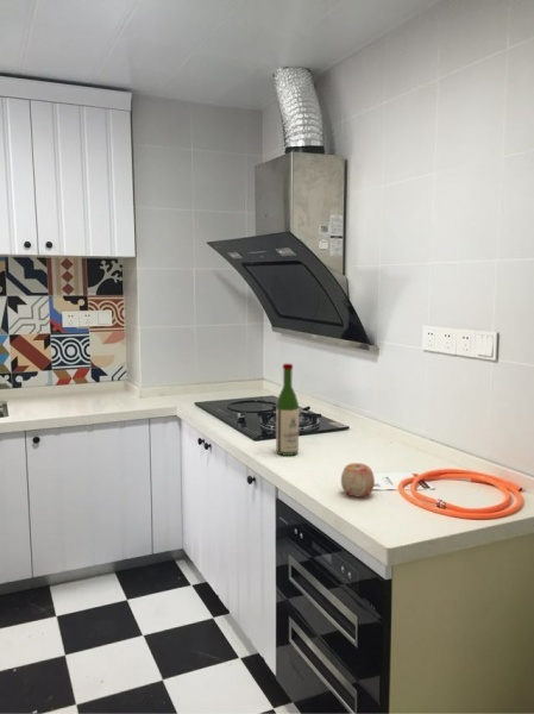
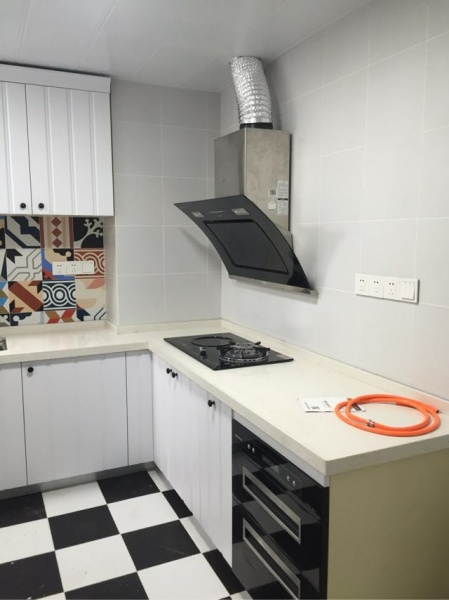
- wine bottle (287, 408)
- apple (357, 478)
